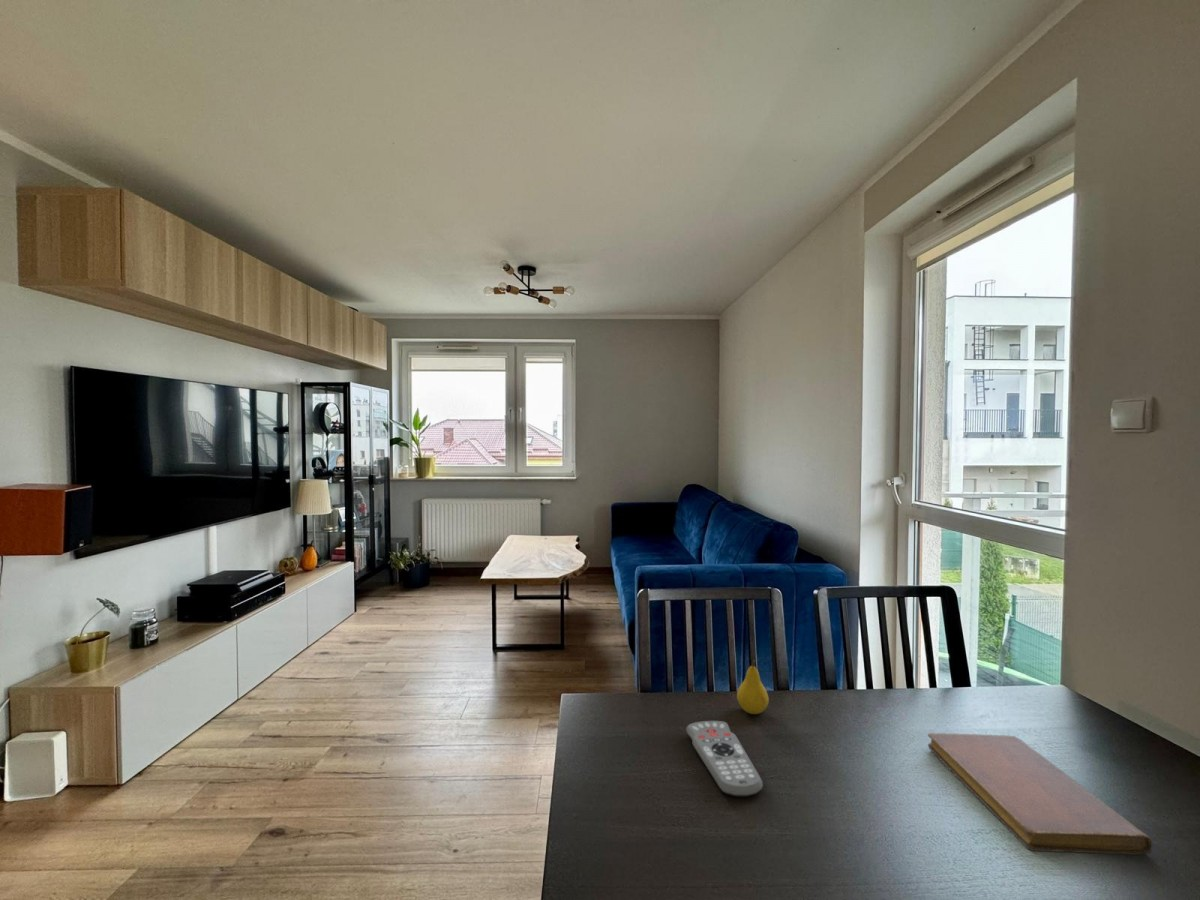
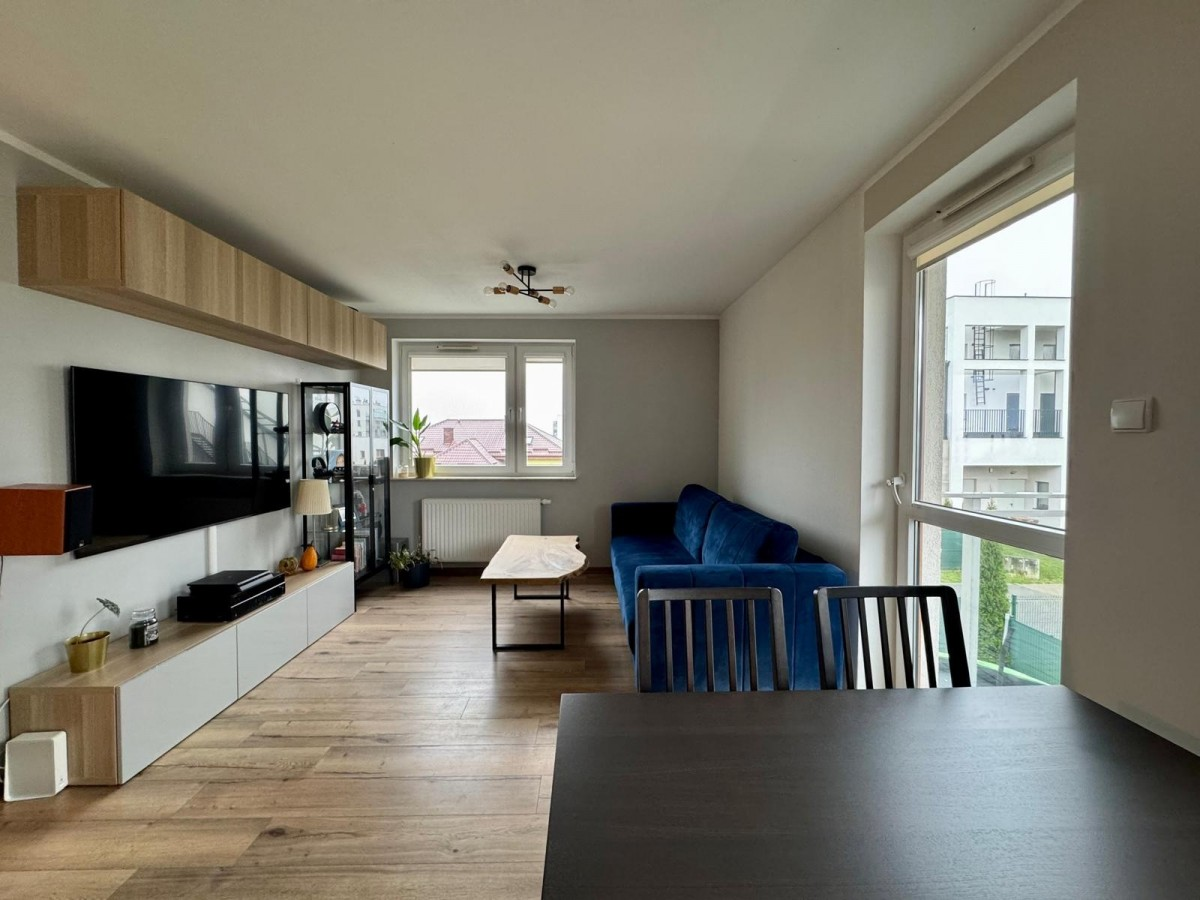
- fruit (752, 683)
- remote control (723, 755)
- notebook (1022, 784)
